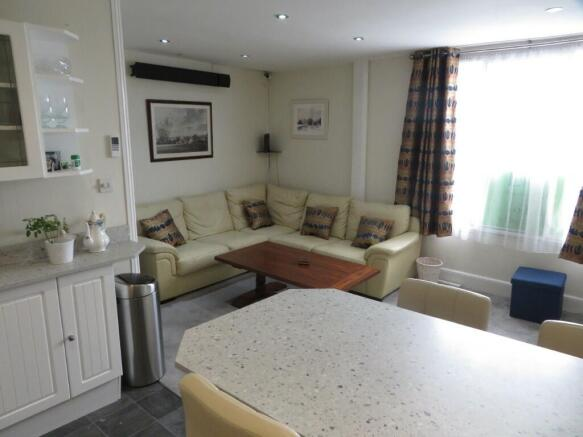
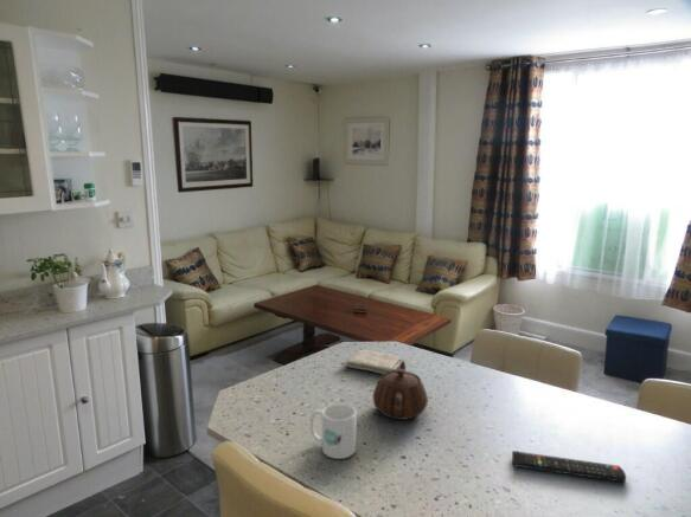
+ washcloth (375, 361)
+ remote control (567, 467)
+ teapot (399, 389)
+ mug (332, 428)
